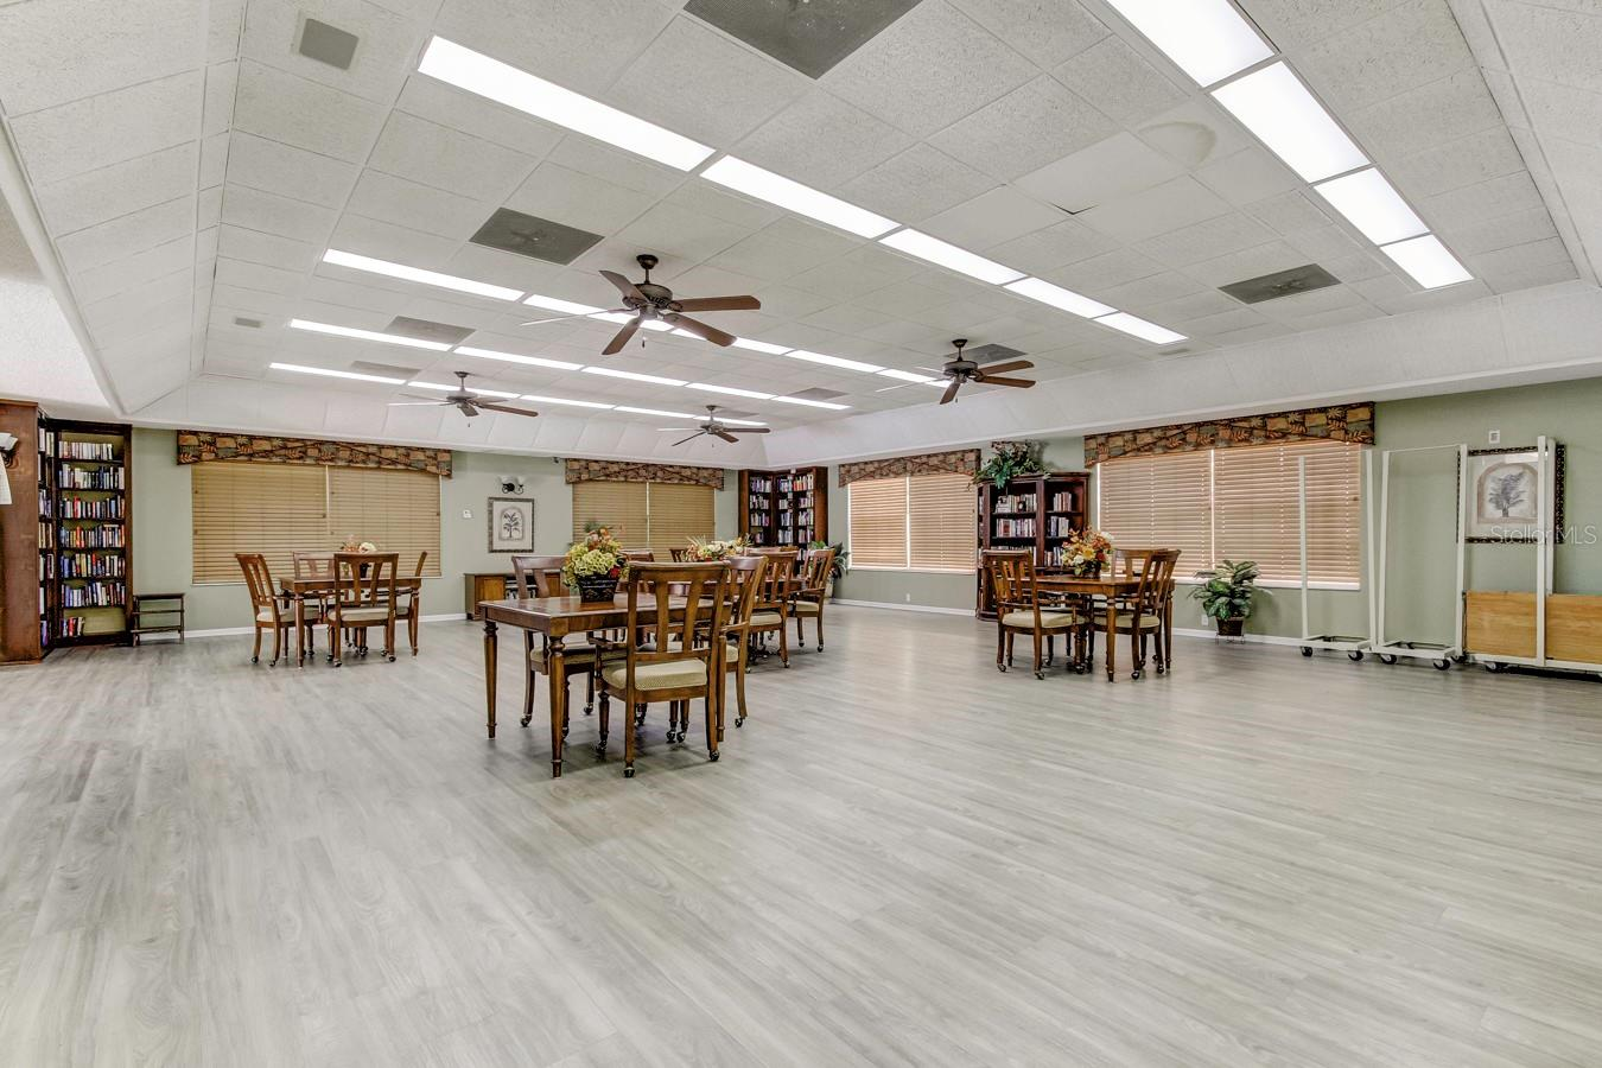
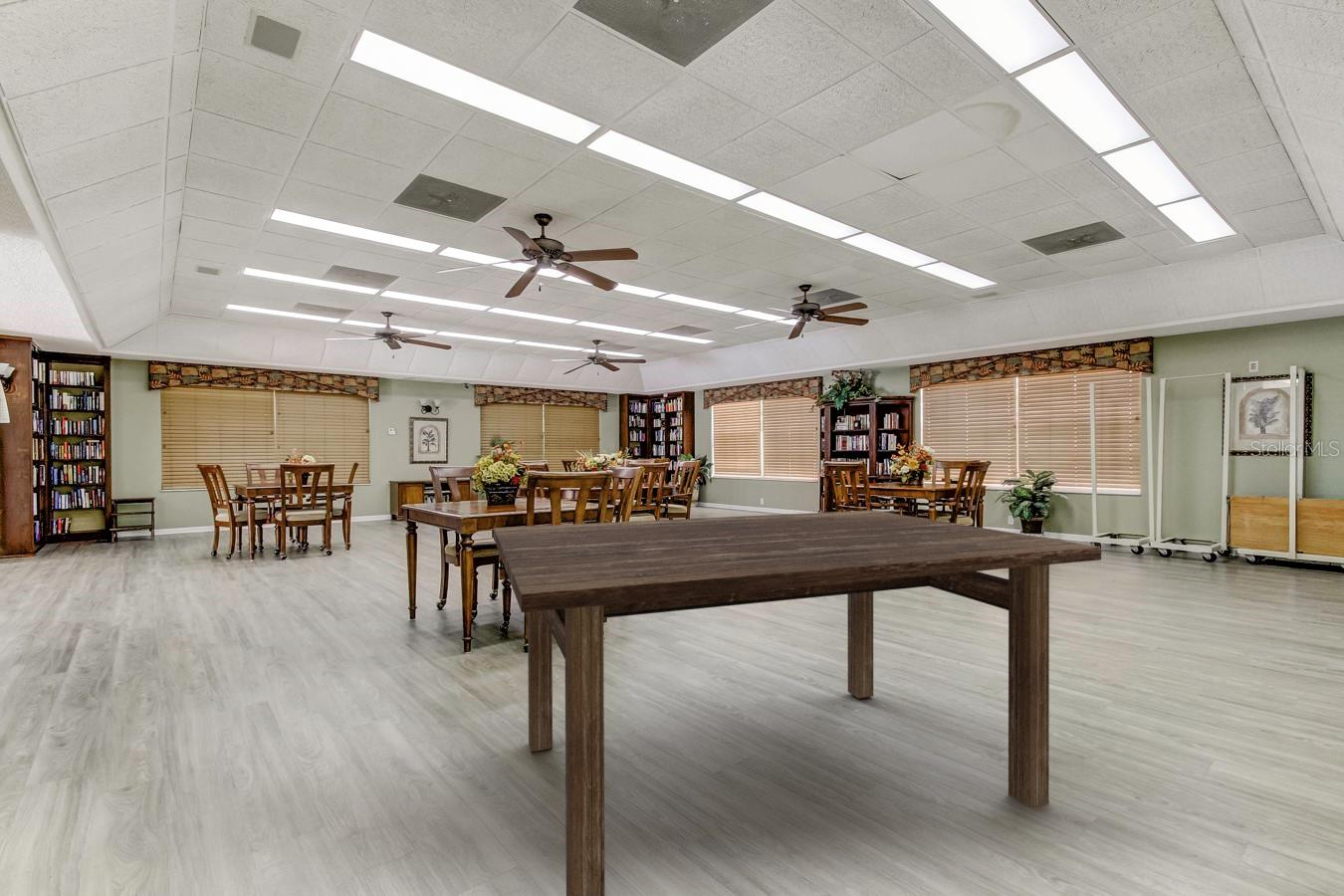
+ dining table (759, 602)
